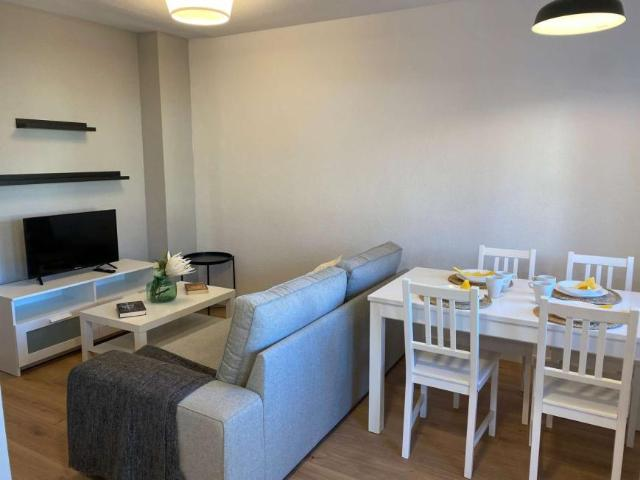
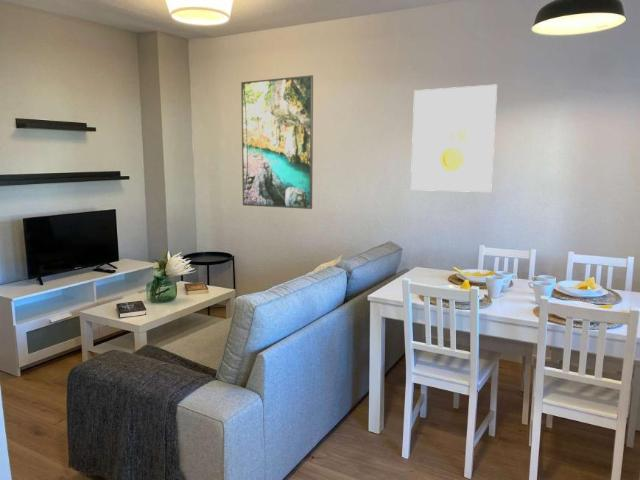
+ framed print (451, 140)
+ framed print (275, 144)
